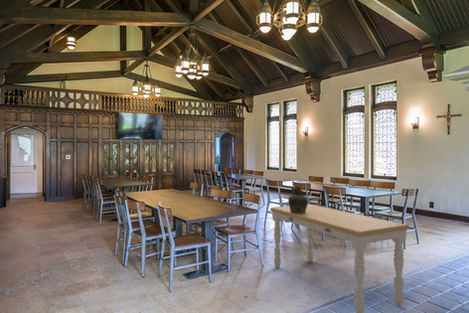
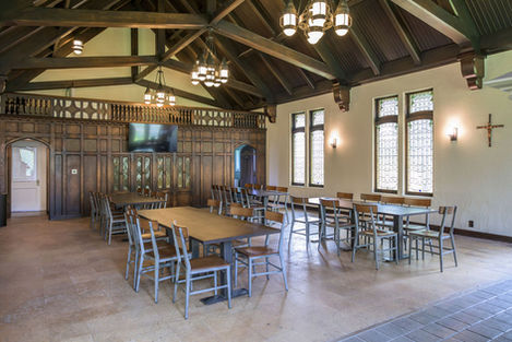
- ceramic jug (298, 199)
- dining table (332, 235)
